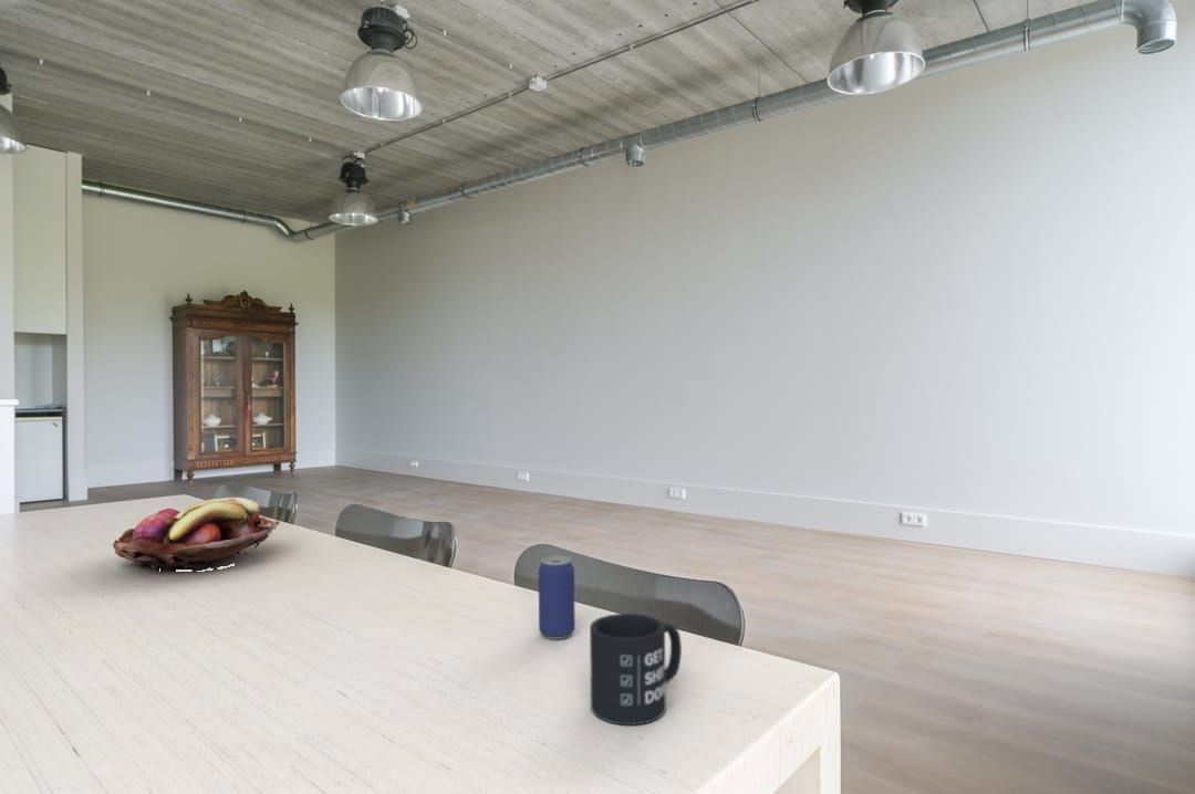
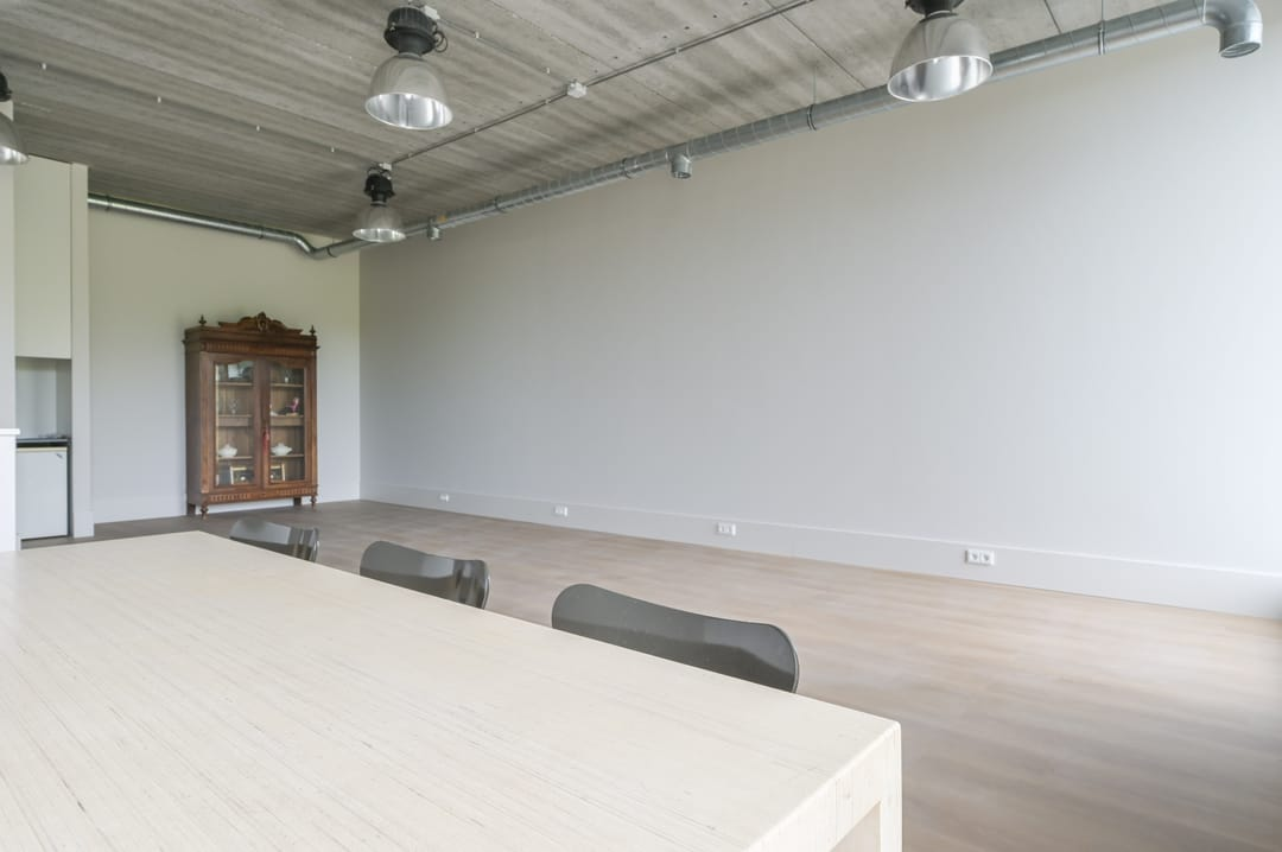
- fruit basket (199, 530)
- beverage can (557, 596)
- mug (641, 661)
